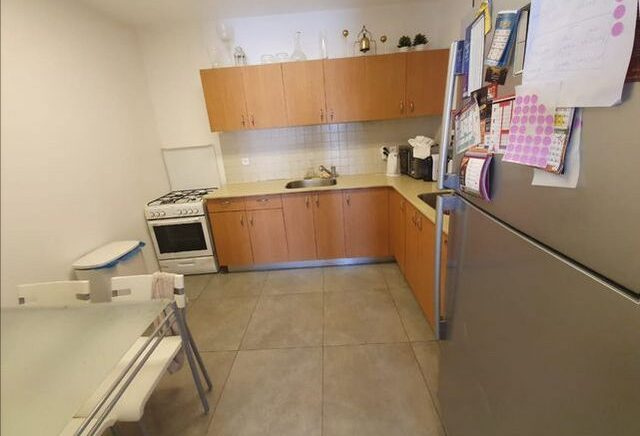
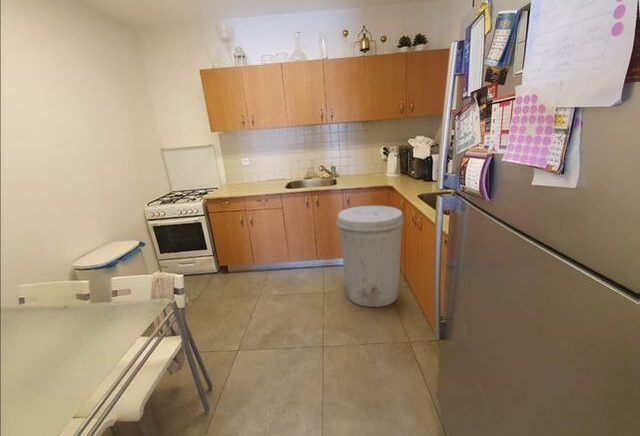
+ trash can (370, 253)
